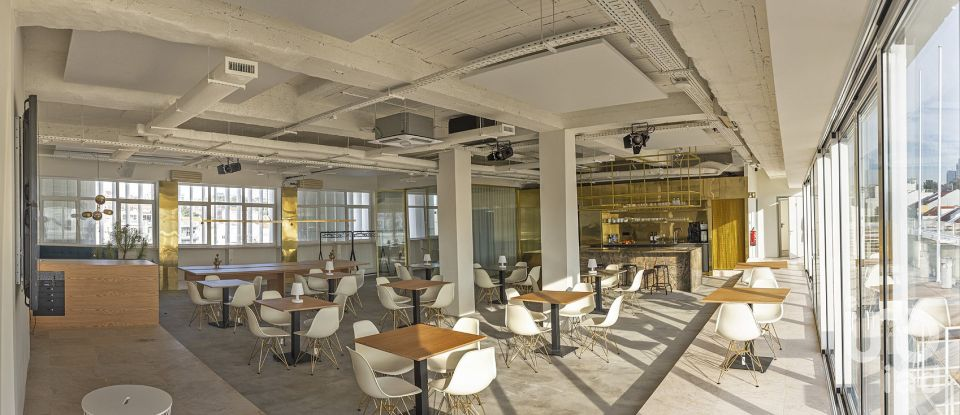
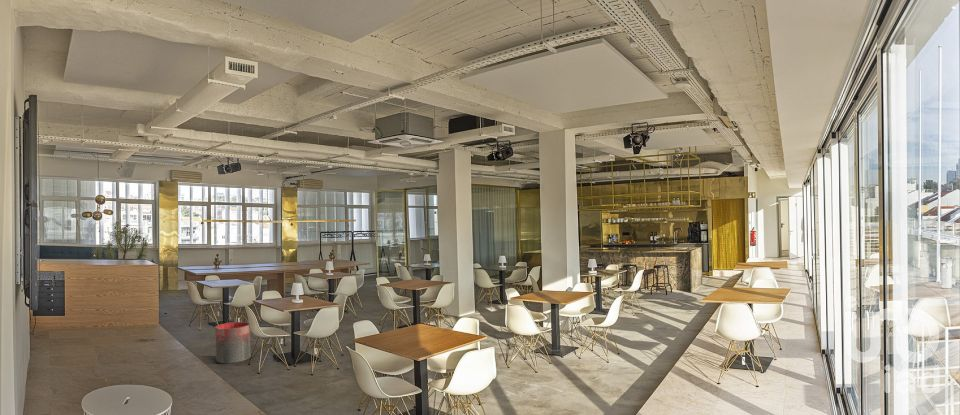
+ trash can (233, 342)
